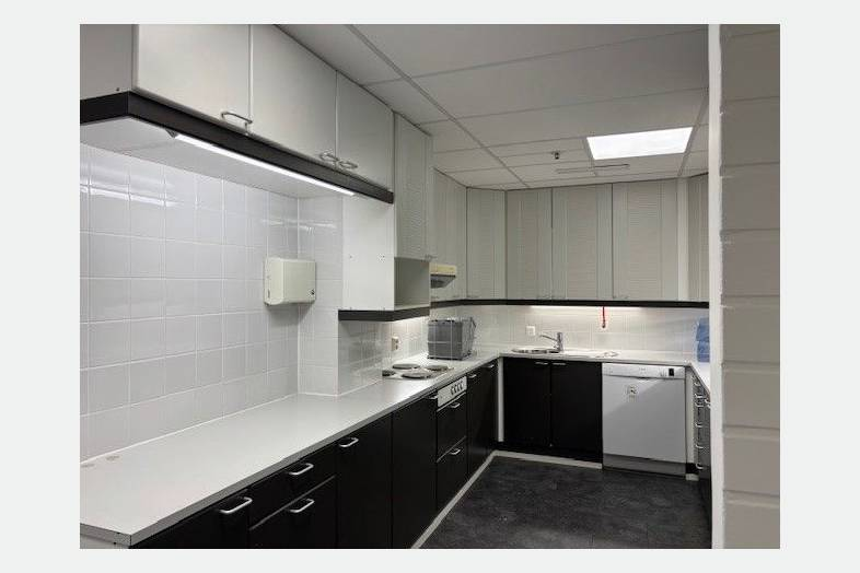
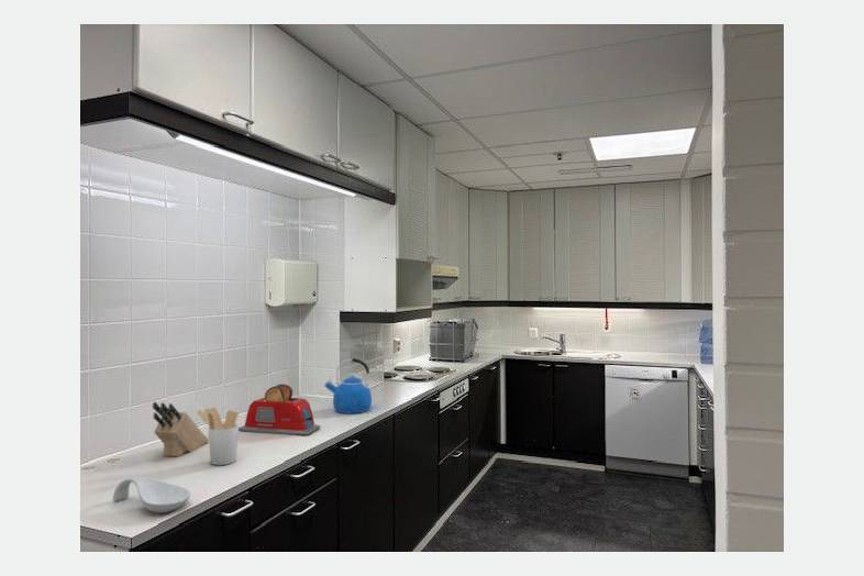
+ spoon rest (149, 492)
+ toaster (279, 407)
+ knife block (179, 423)
+ utensil holder (218, 434)
+ kettle (347, 384)
